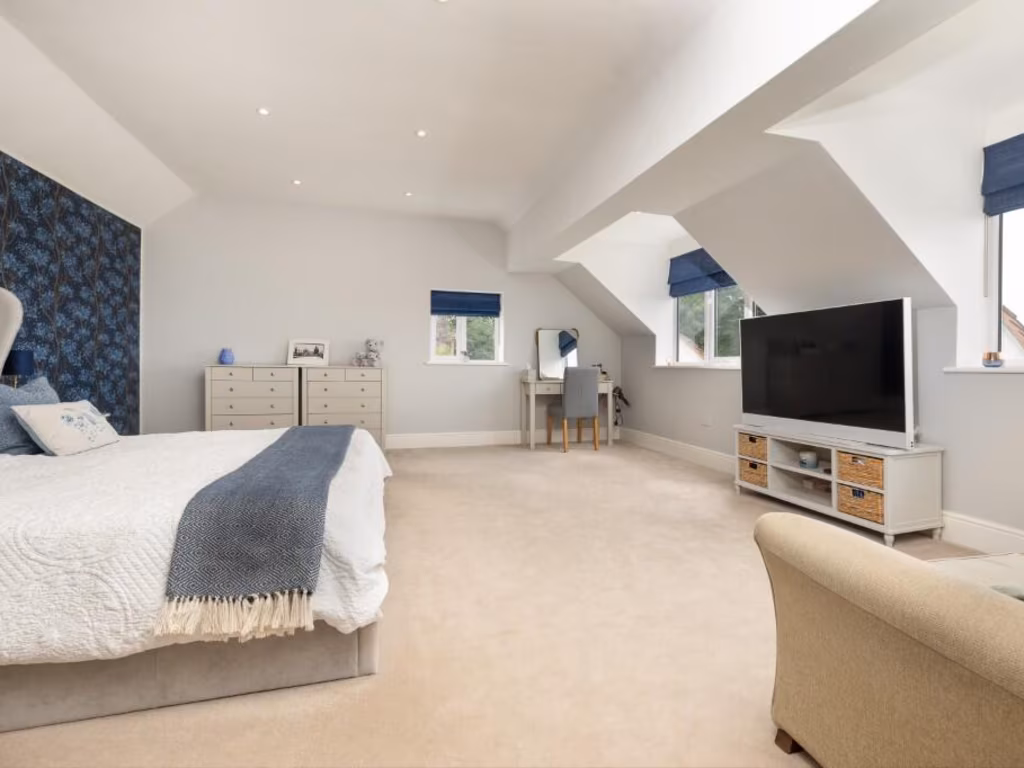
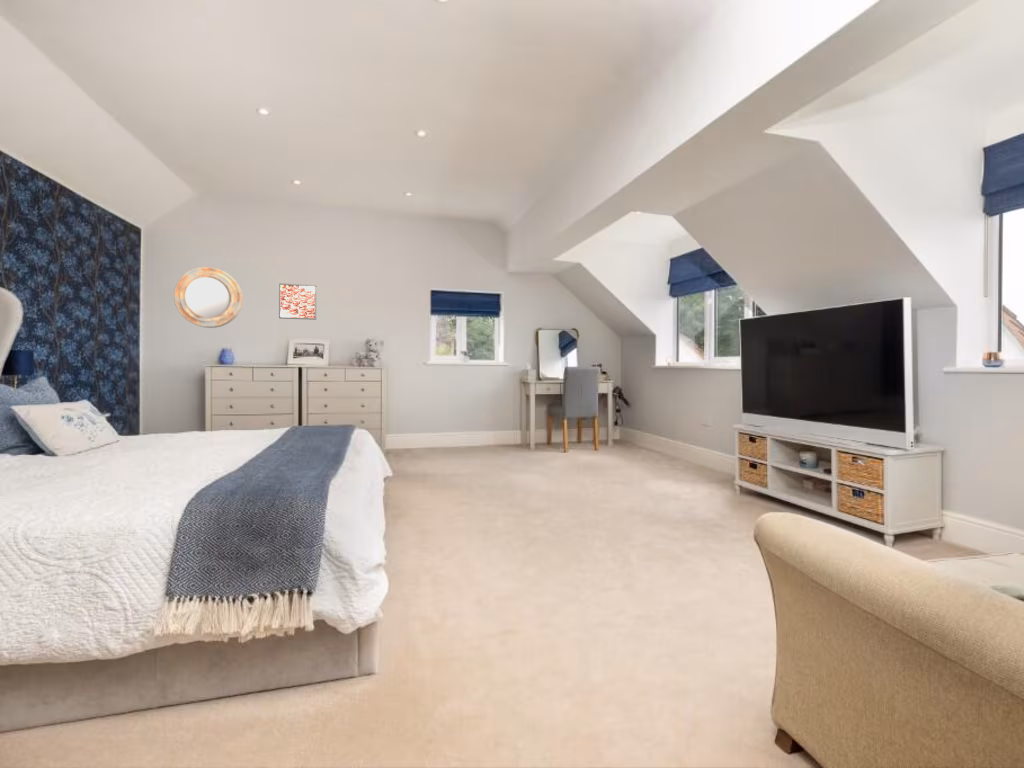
+ home mirror (208, 297)
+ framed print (298, 301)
